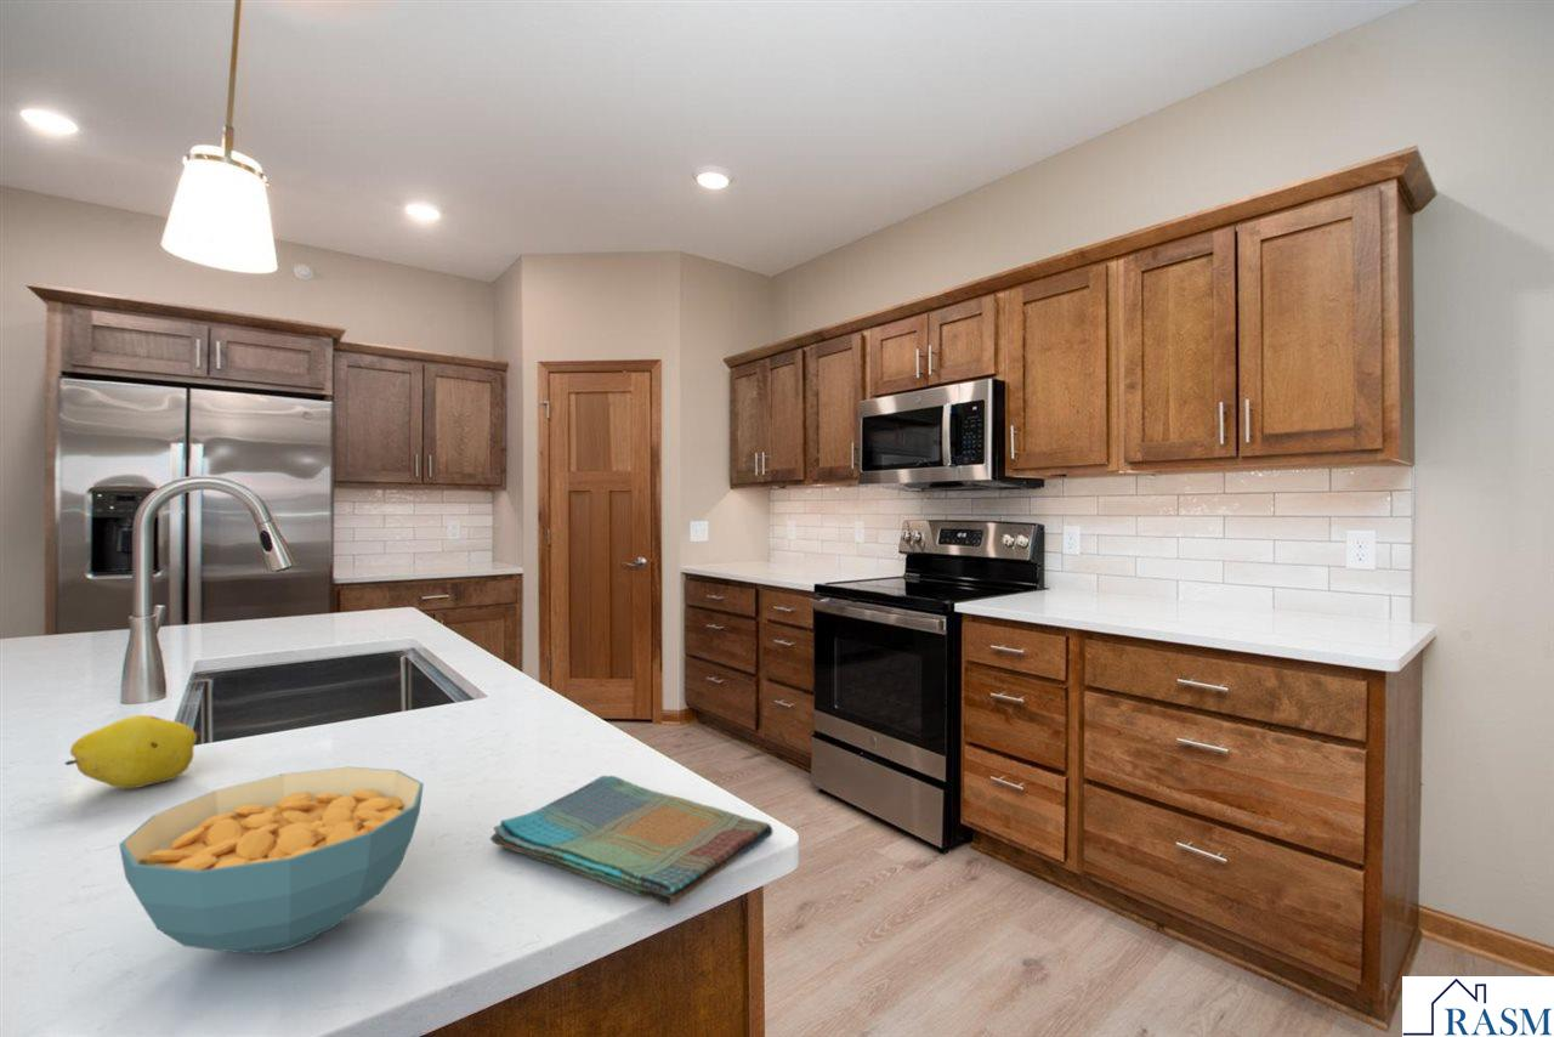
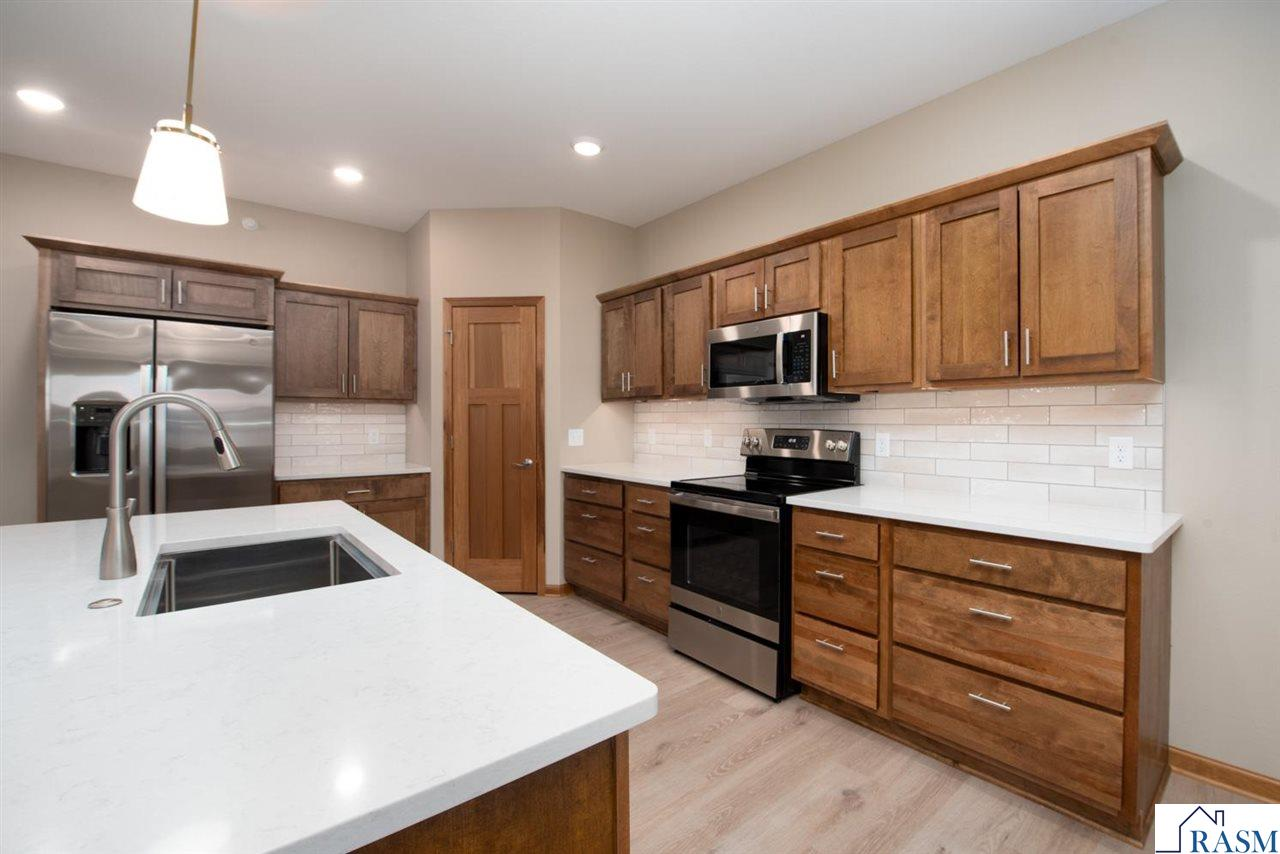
- fruit (132, 750)
- dish towel (634, 828)
- cereal bowl (287, 871)
